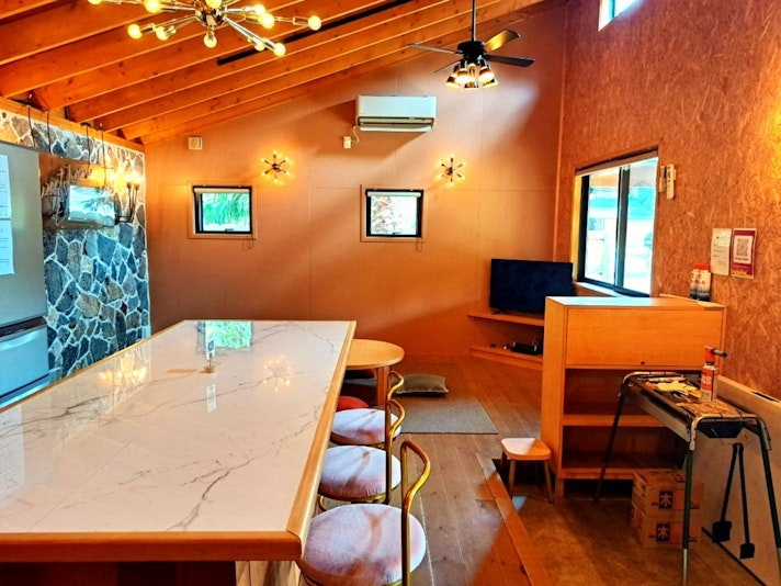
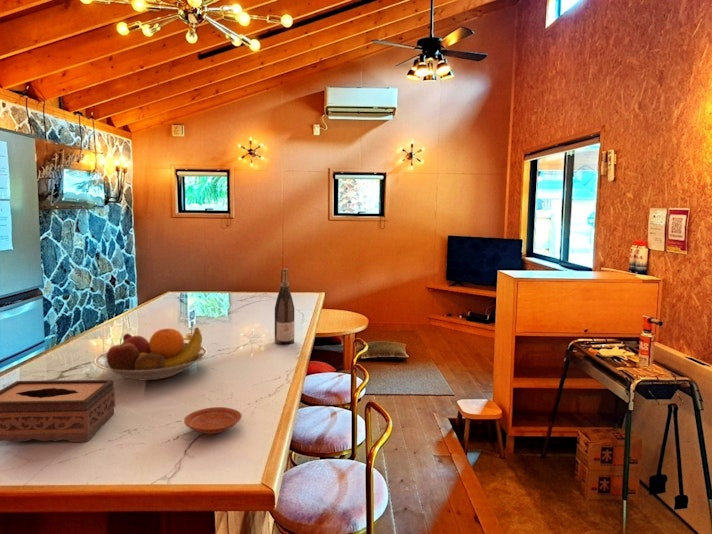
+ tissue box (50, 409)
+ fruit bowl (152, 350)
+ plate (213, 423)
+ wine bottle (284, 305)
